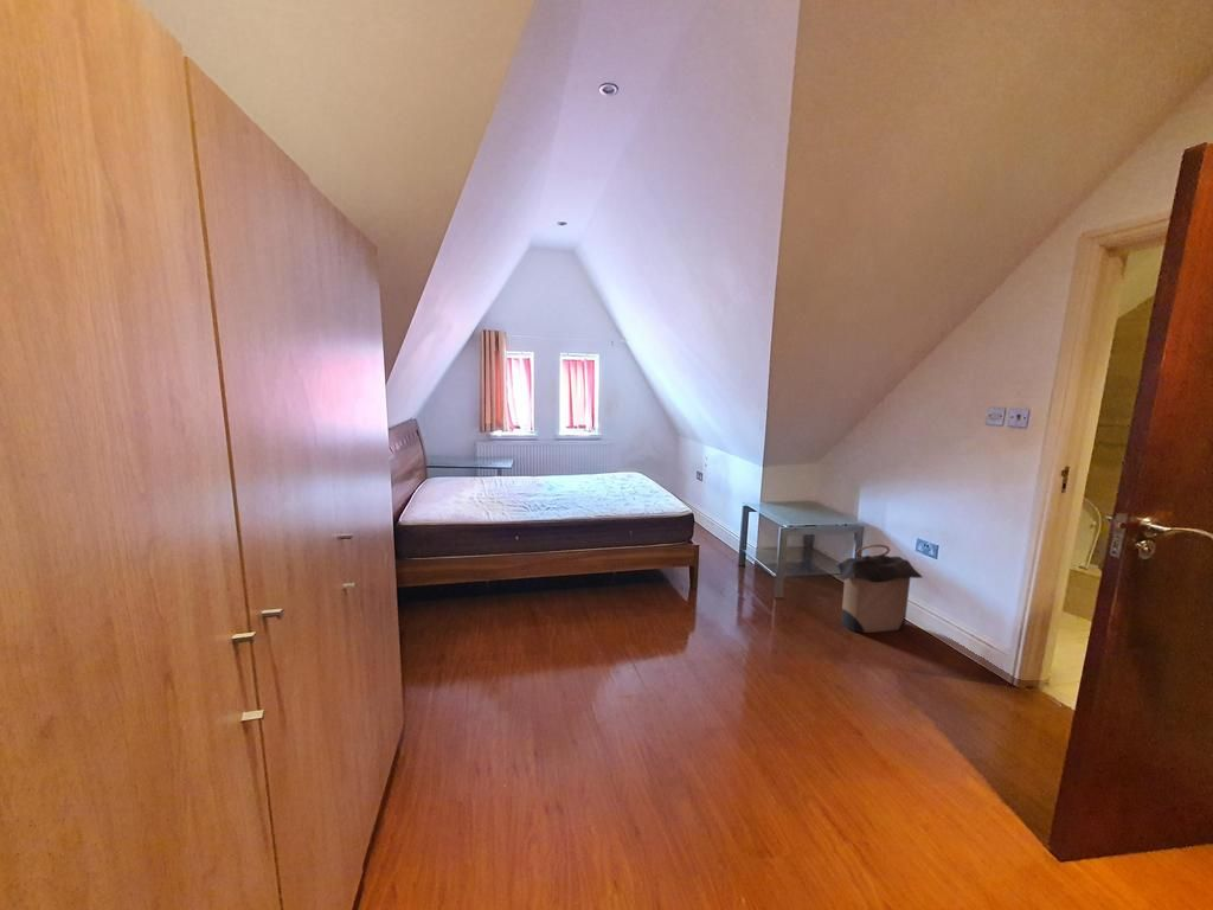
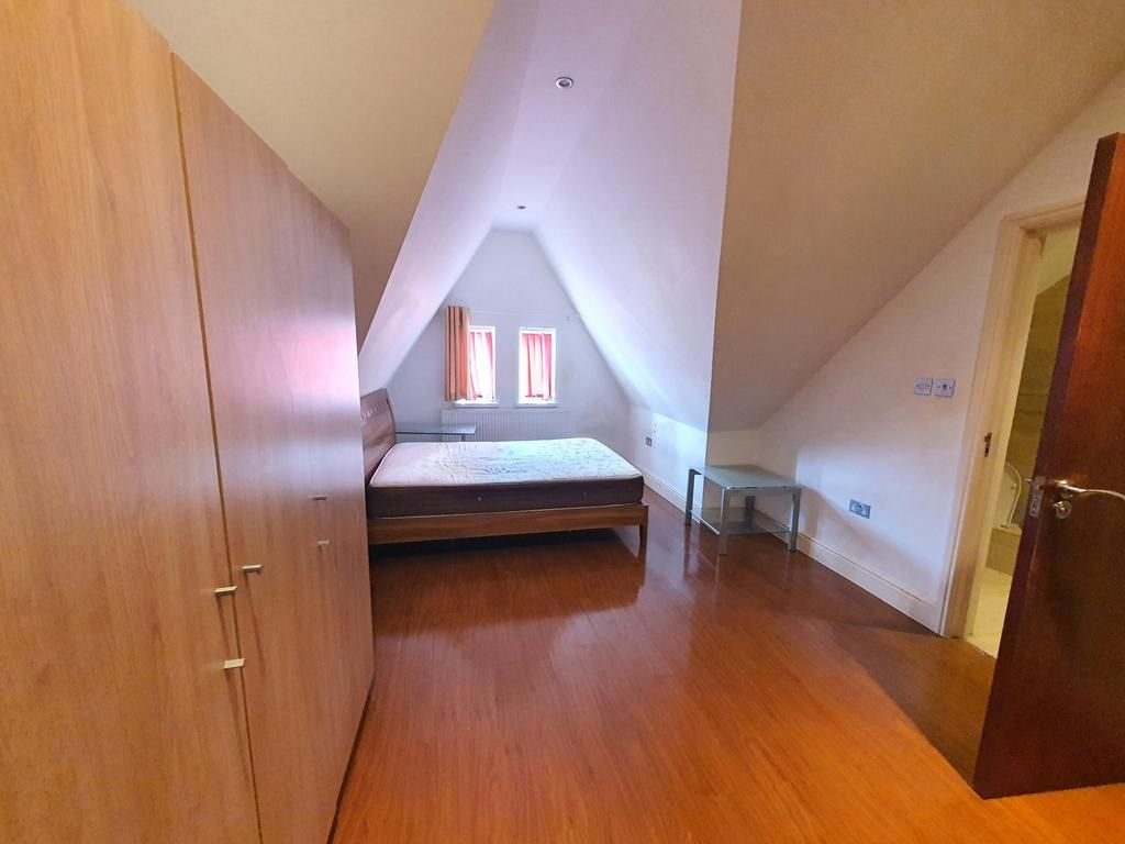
- laundry hamper (877, 582)
